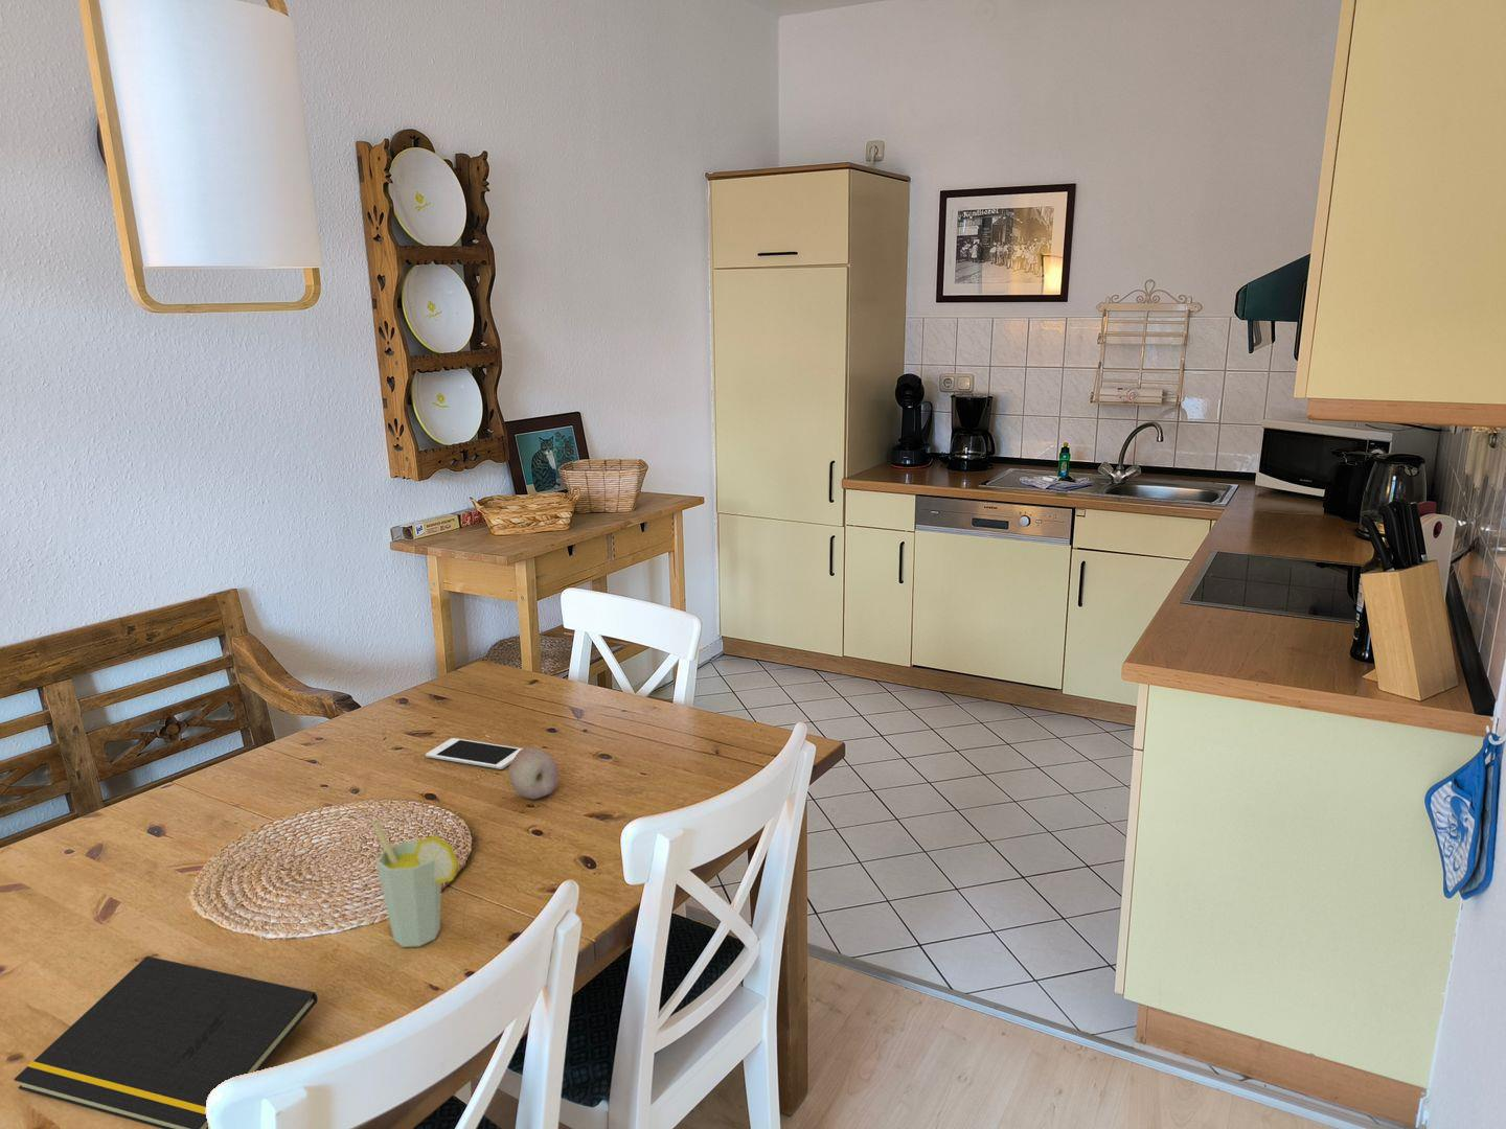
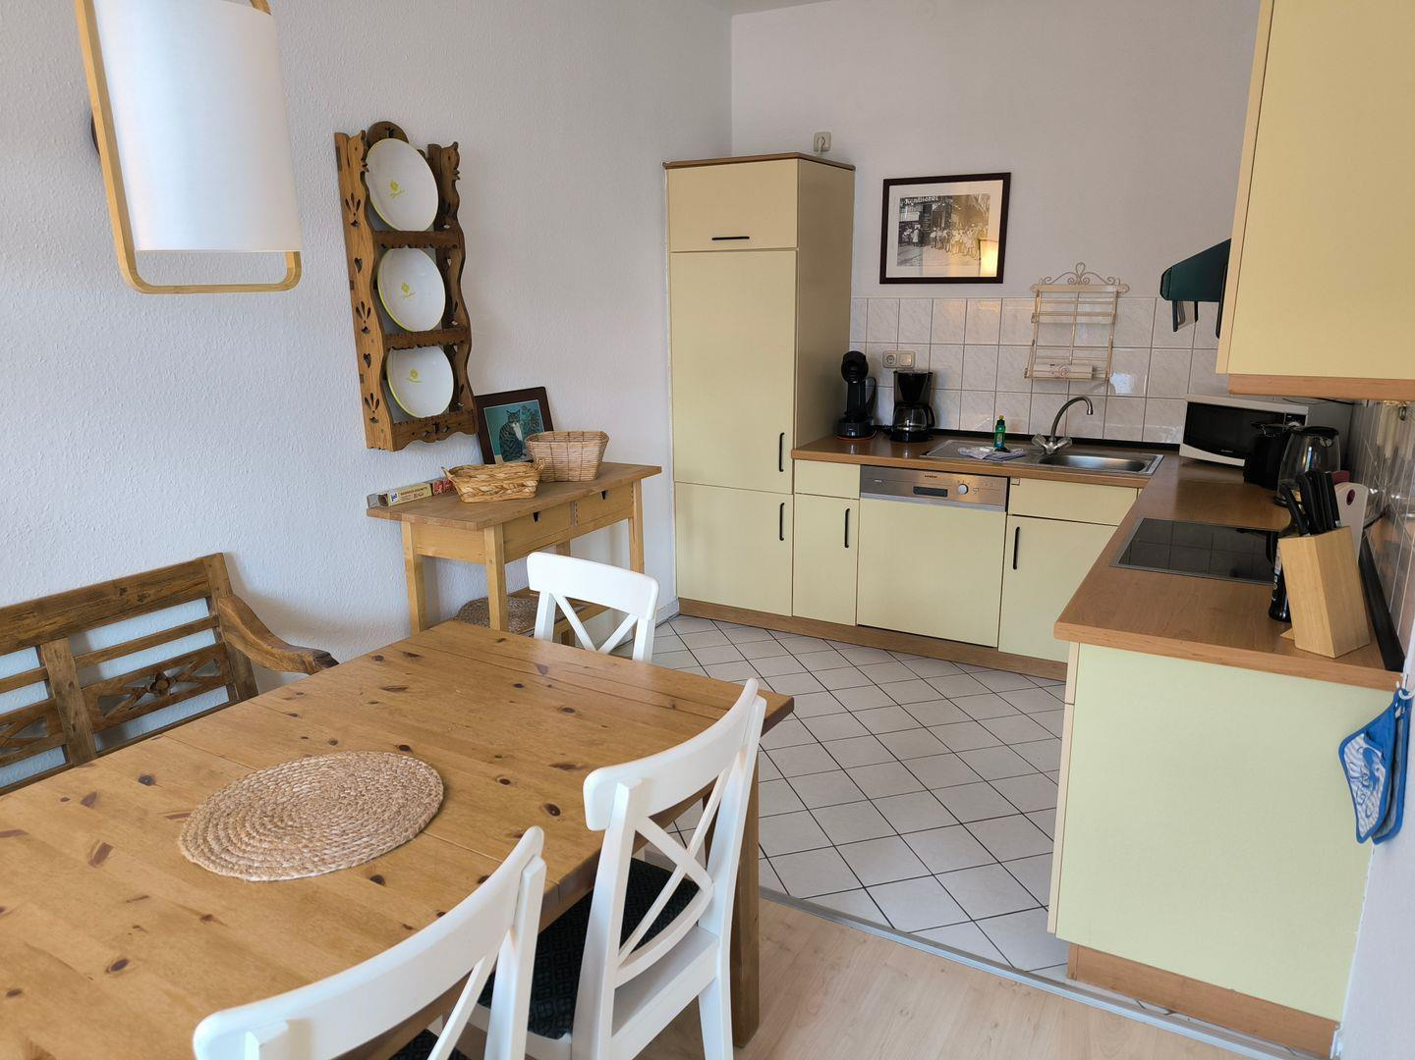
- fruit (532, 771)
- cell phone (476, 753)
- notepad (172, 1038)
- cup (419, 882)
